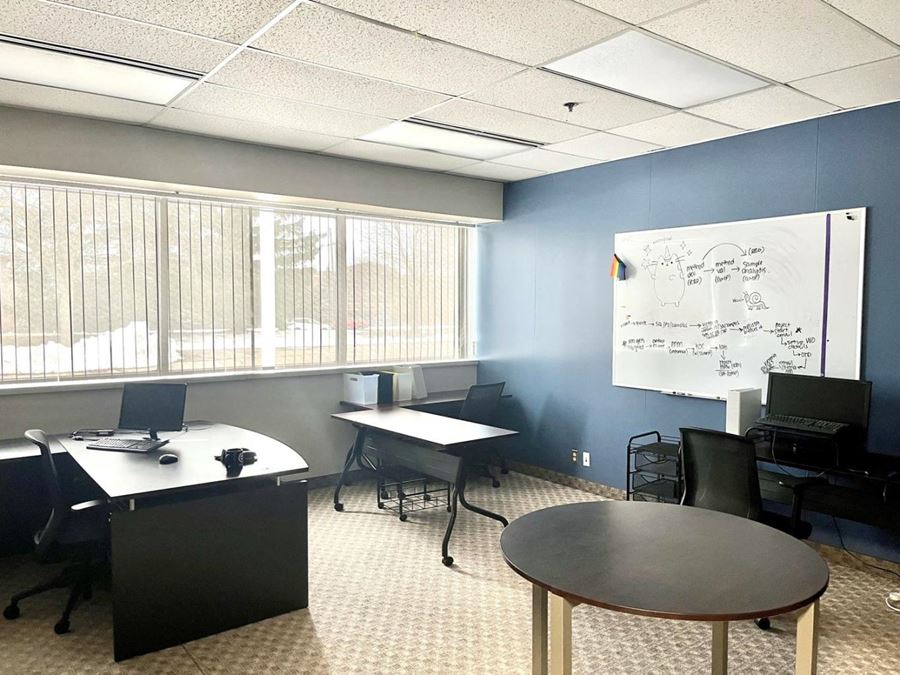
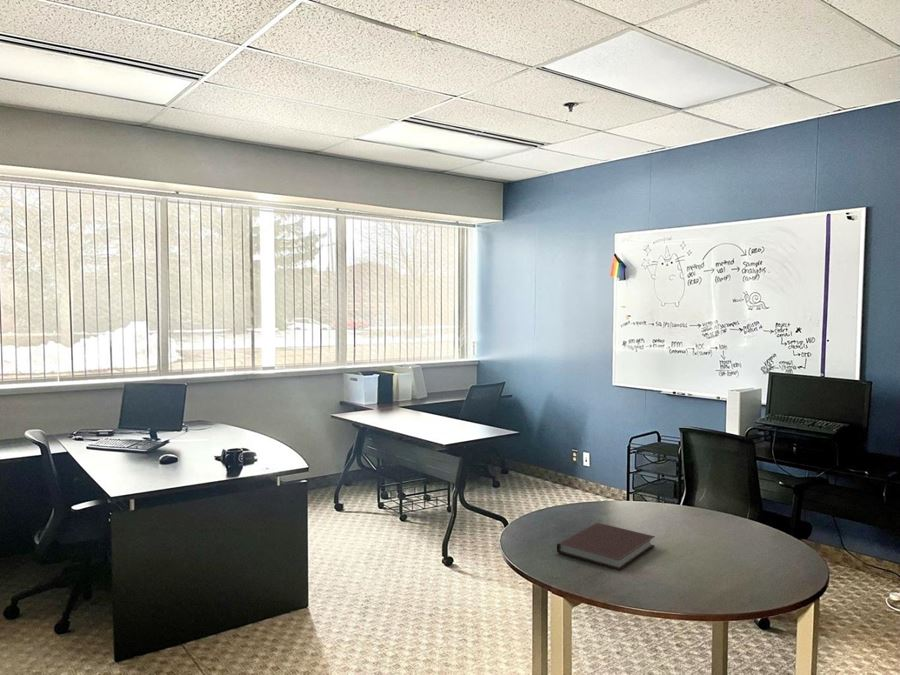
+ notebook (606, 544)
